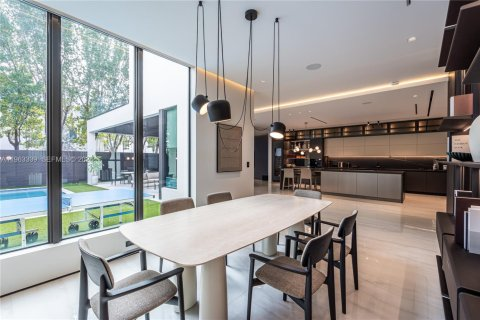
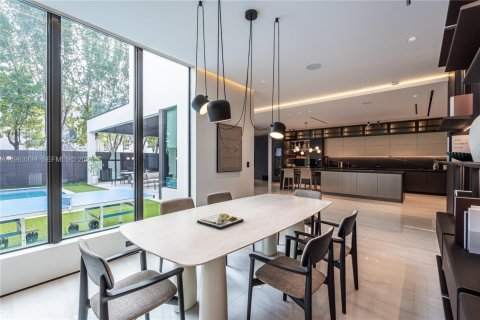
+ dinner plate (220, 218)
